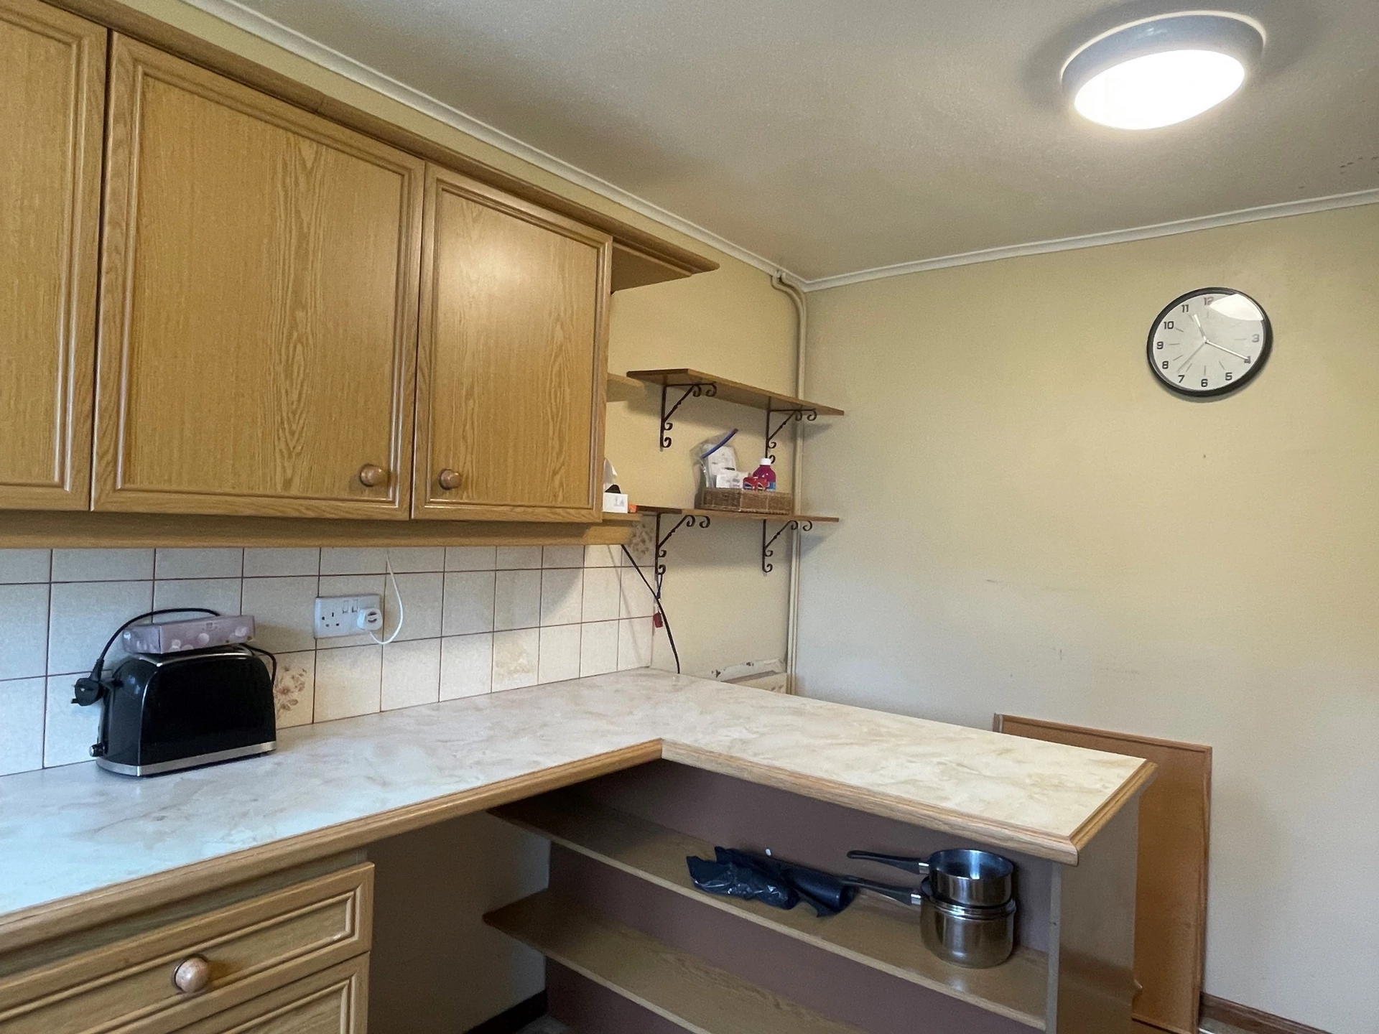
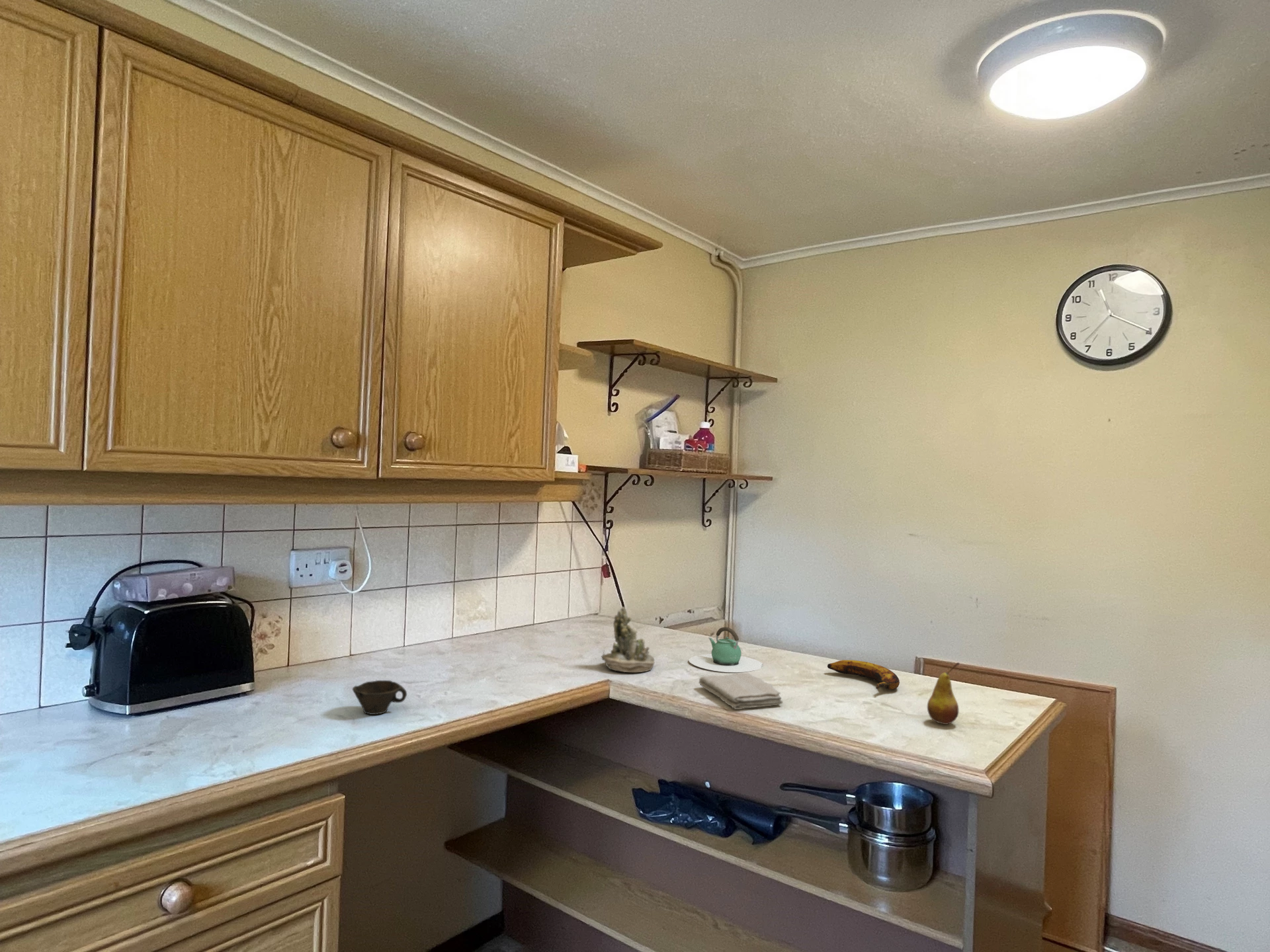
+ banana (865, 674)
+ teapot (726, 645)
+ succulent planter (630, 636)
+ cup (379, 698)
+ washcloth (740, 688)
+ fruit (943, 691)
